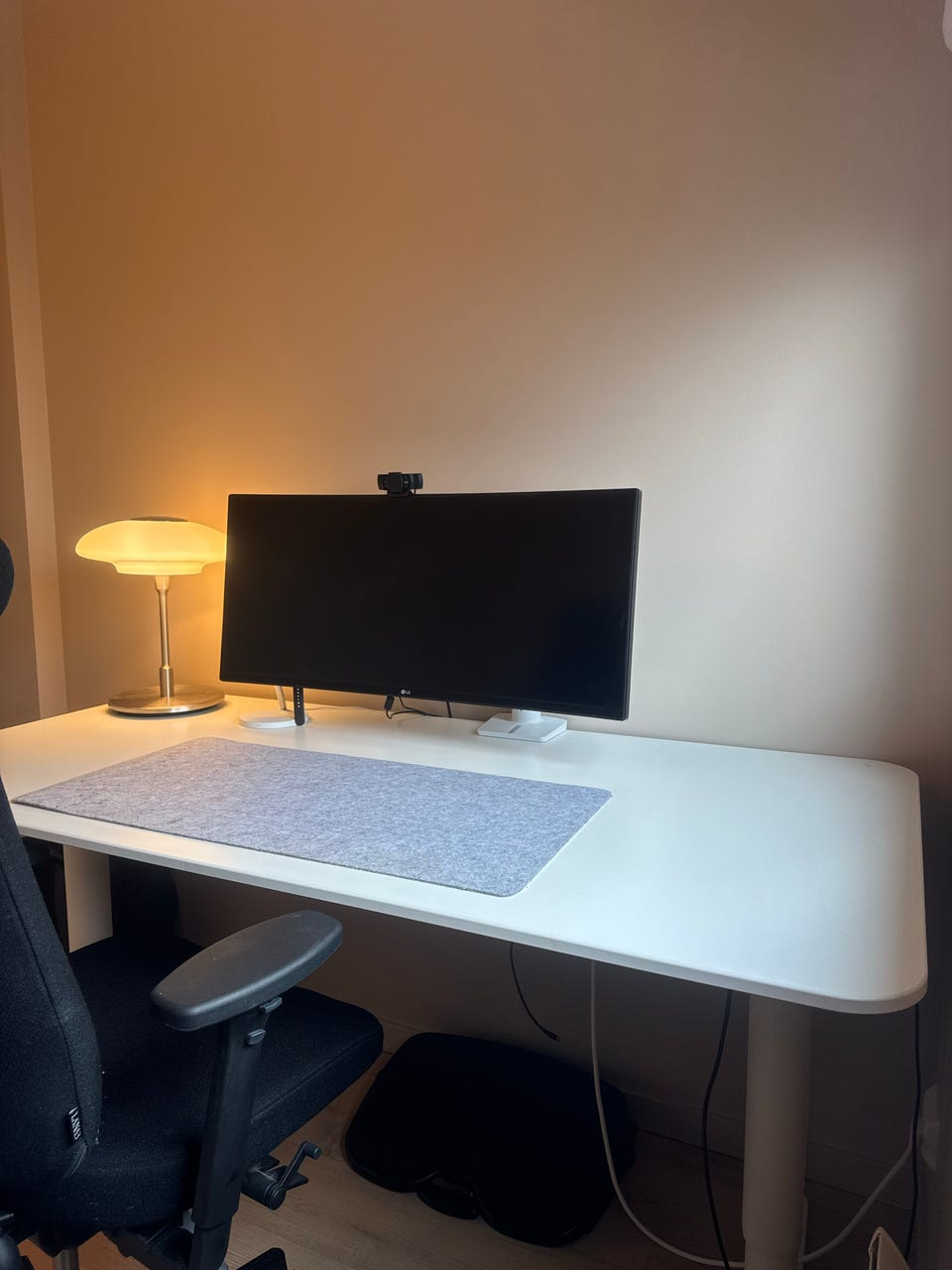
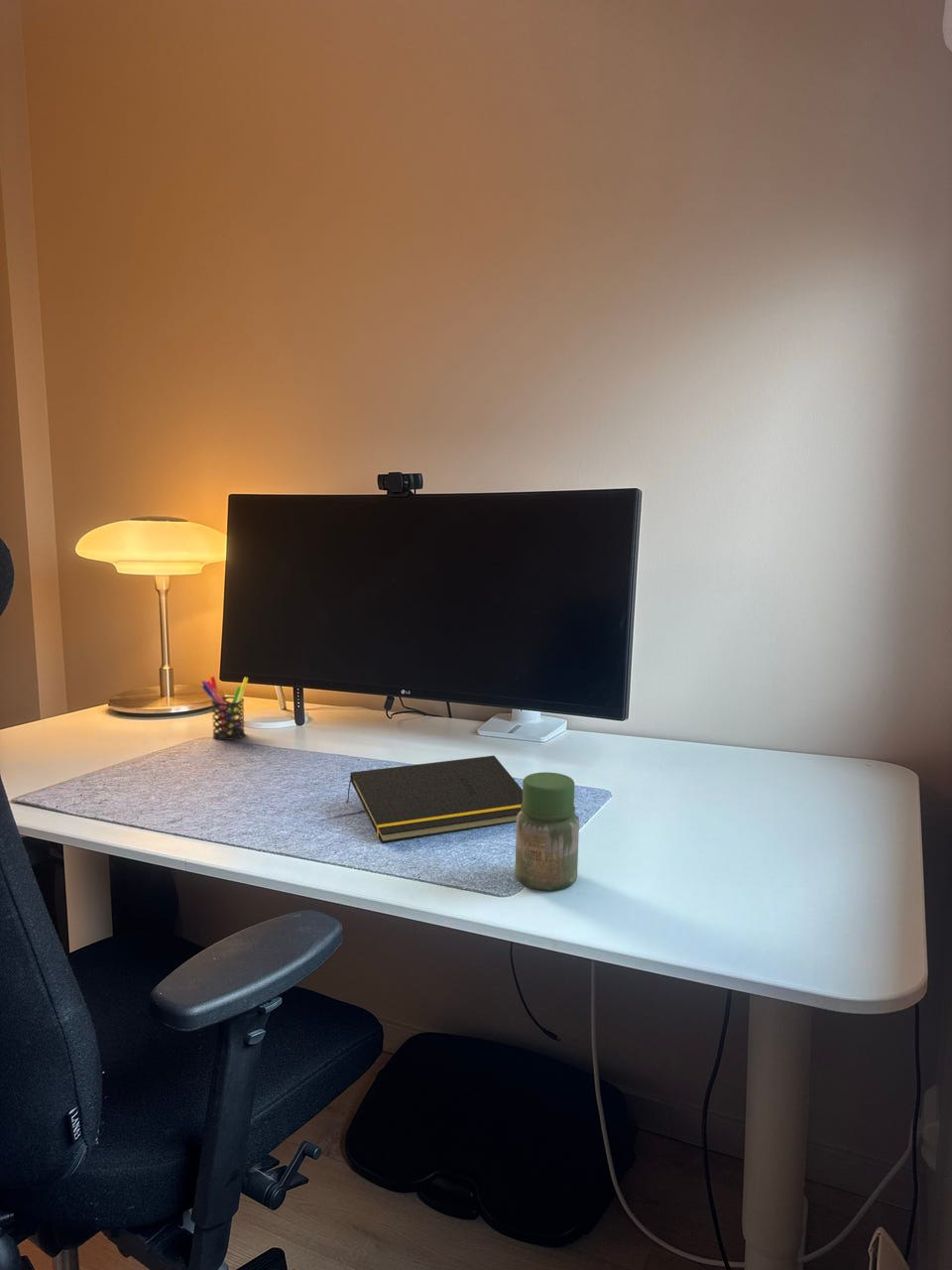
+ pen holder (228, 705)
+ notepad (442, 795)
+ jar (546, 828)
